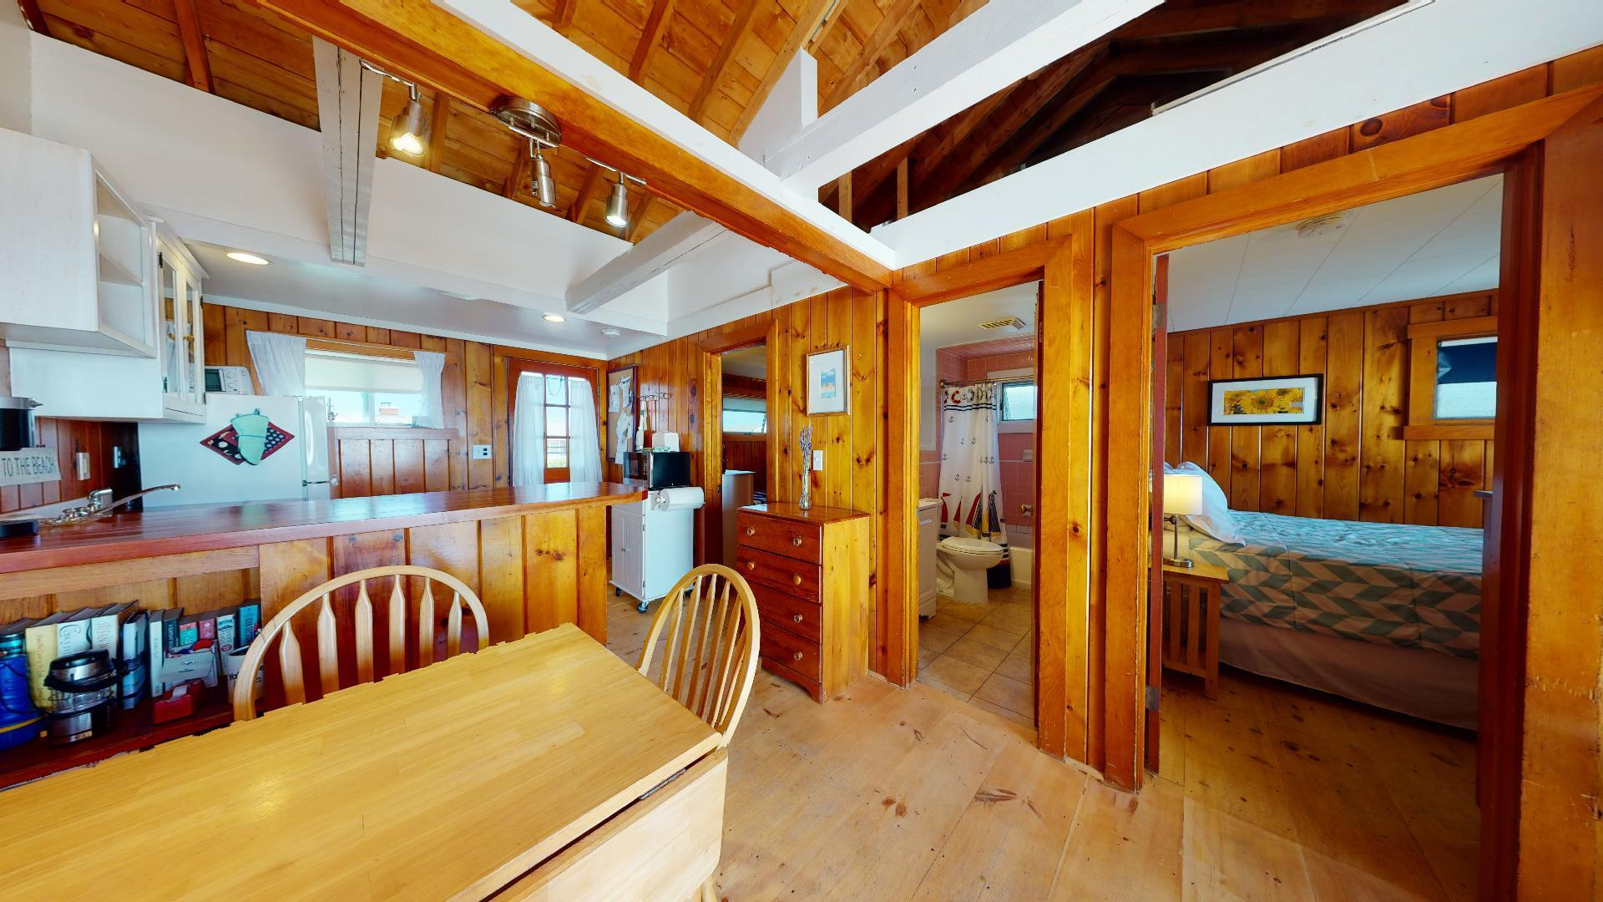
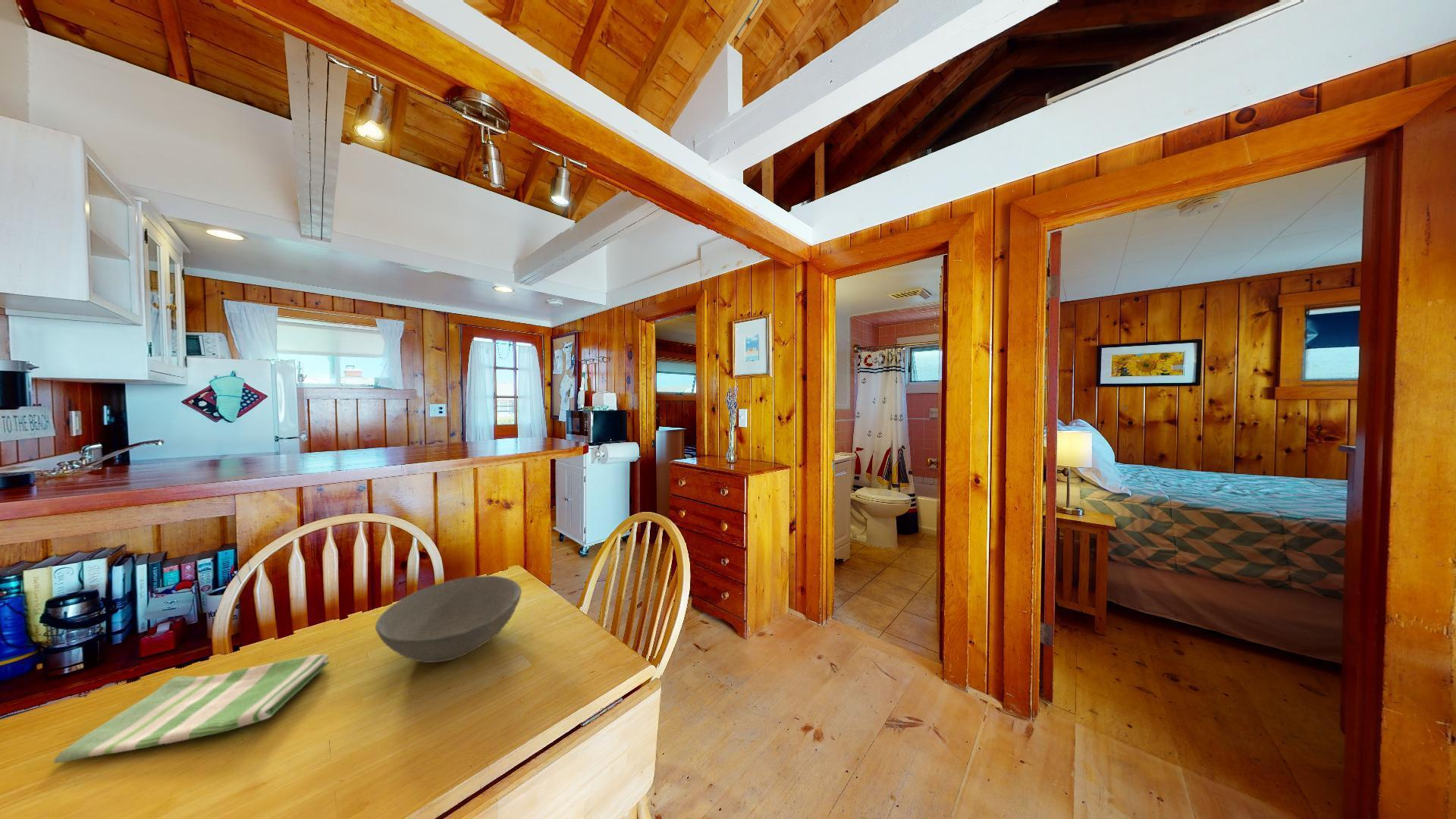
+ bowl (454, 623)
+ dish towel (216, 698)
